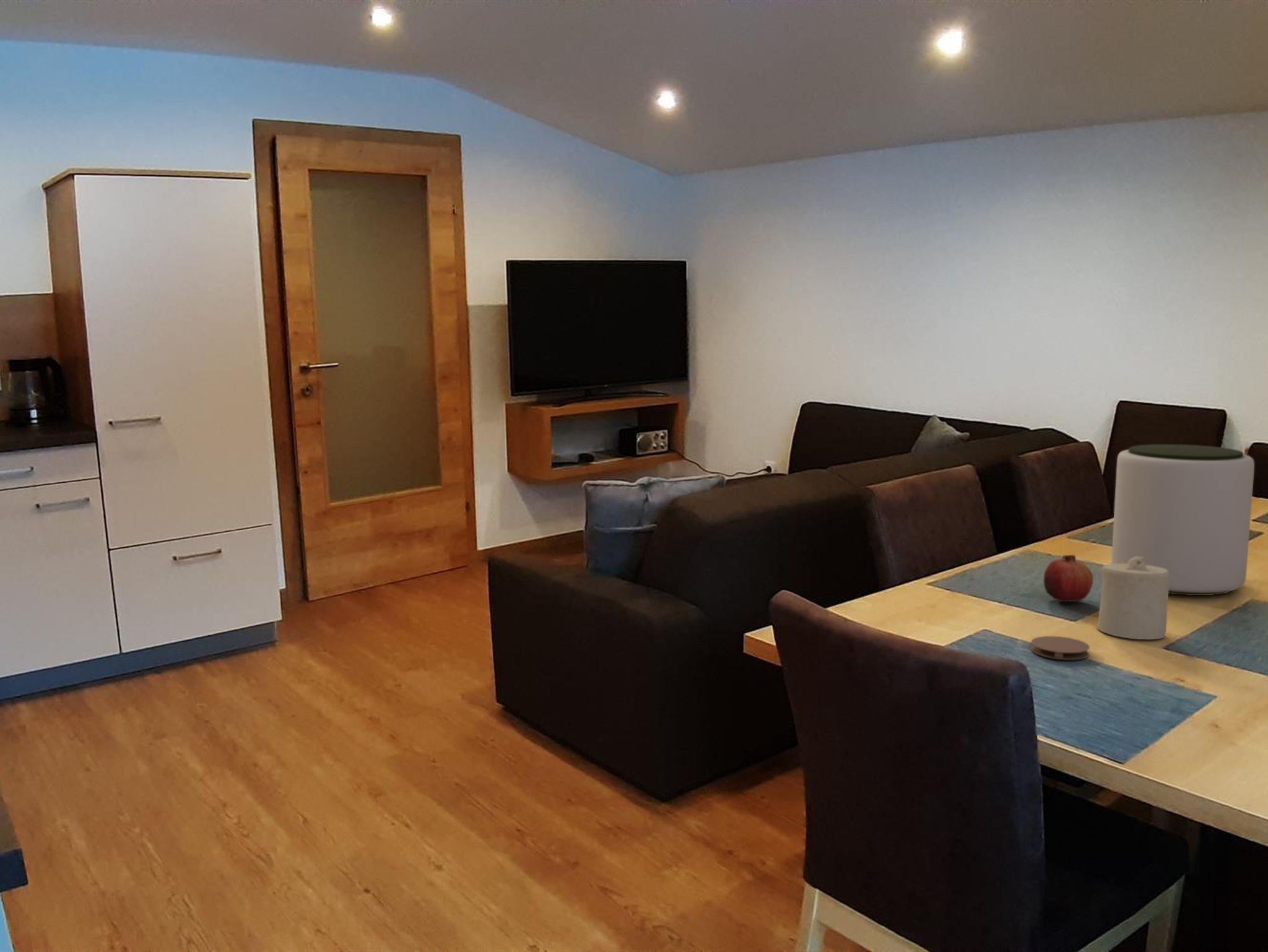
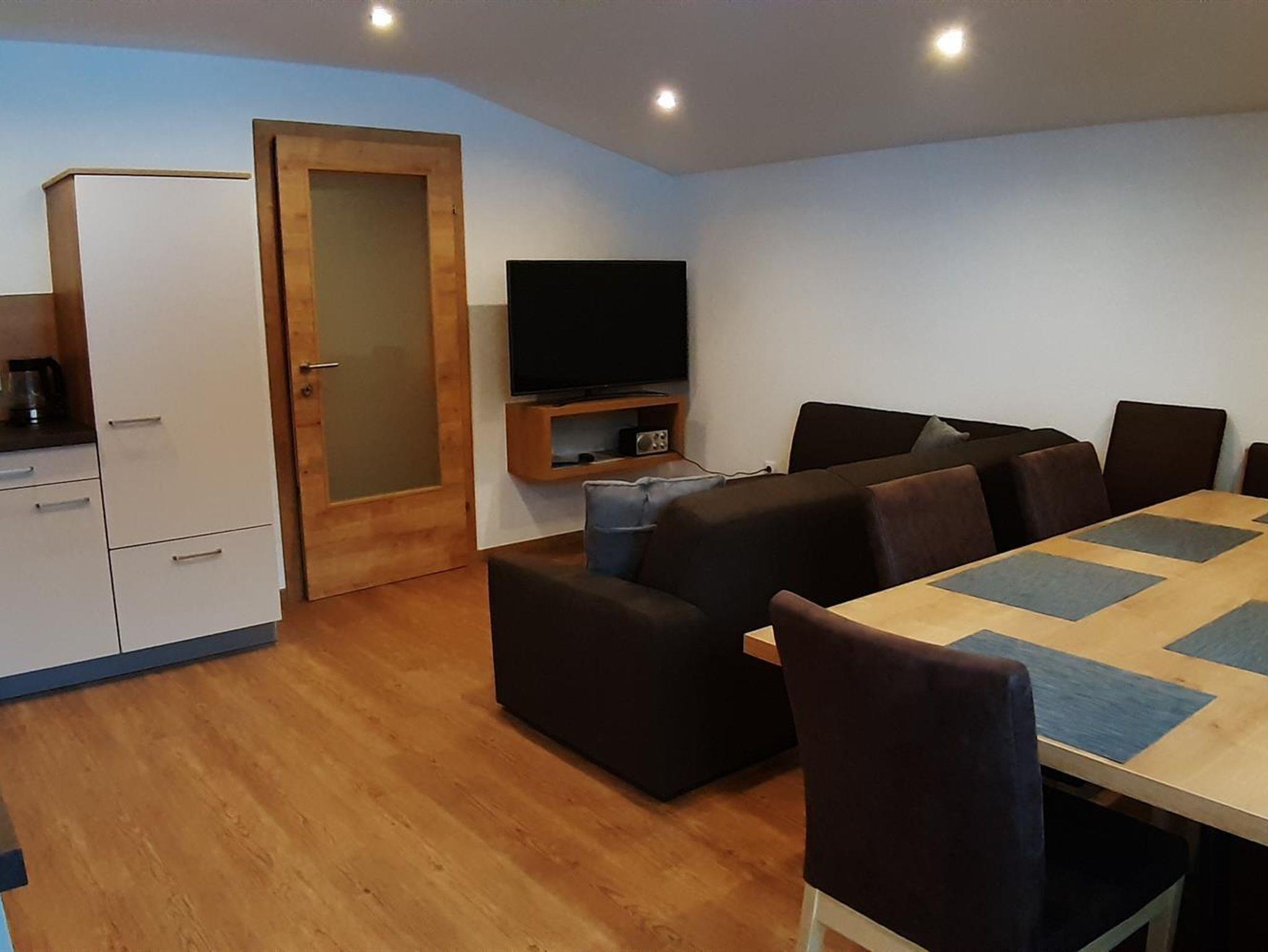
- candle (1133, 594)
- plant pot (1180, 517)
- coaster (1059, 647)
- fruit (1067, 578)
